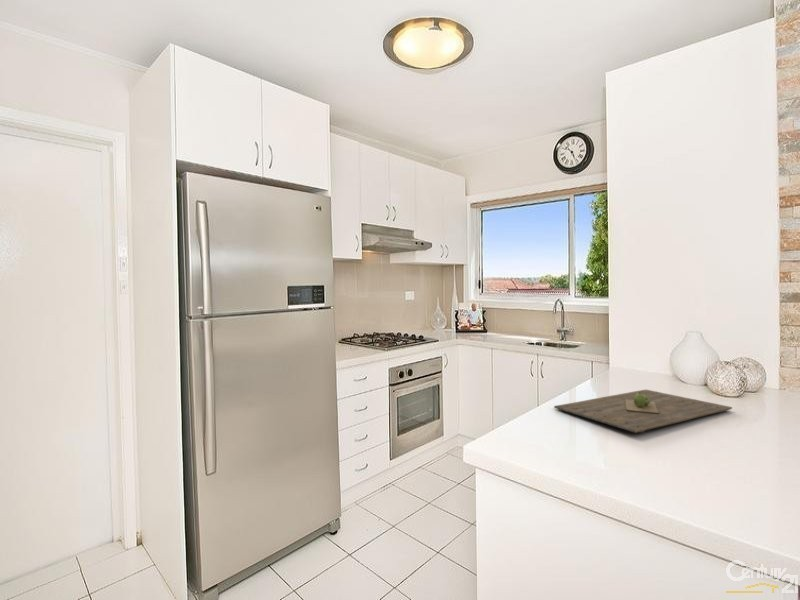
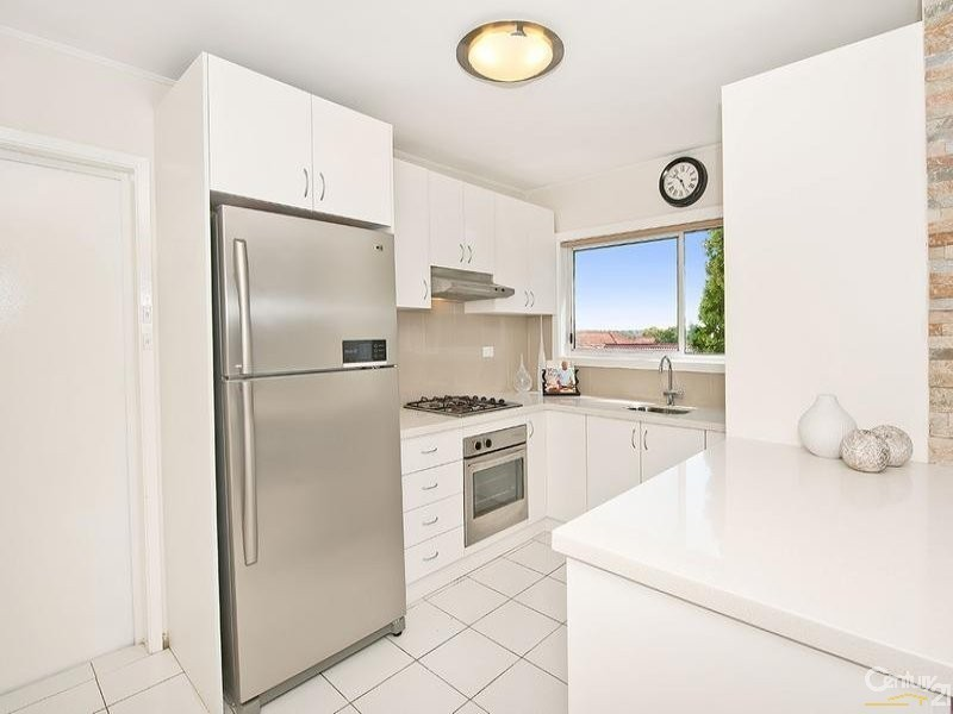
- cutting board (641, 400)
